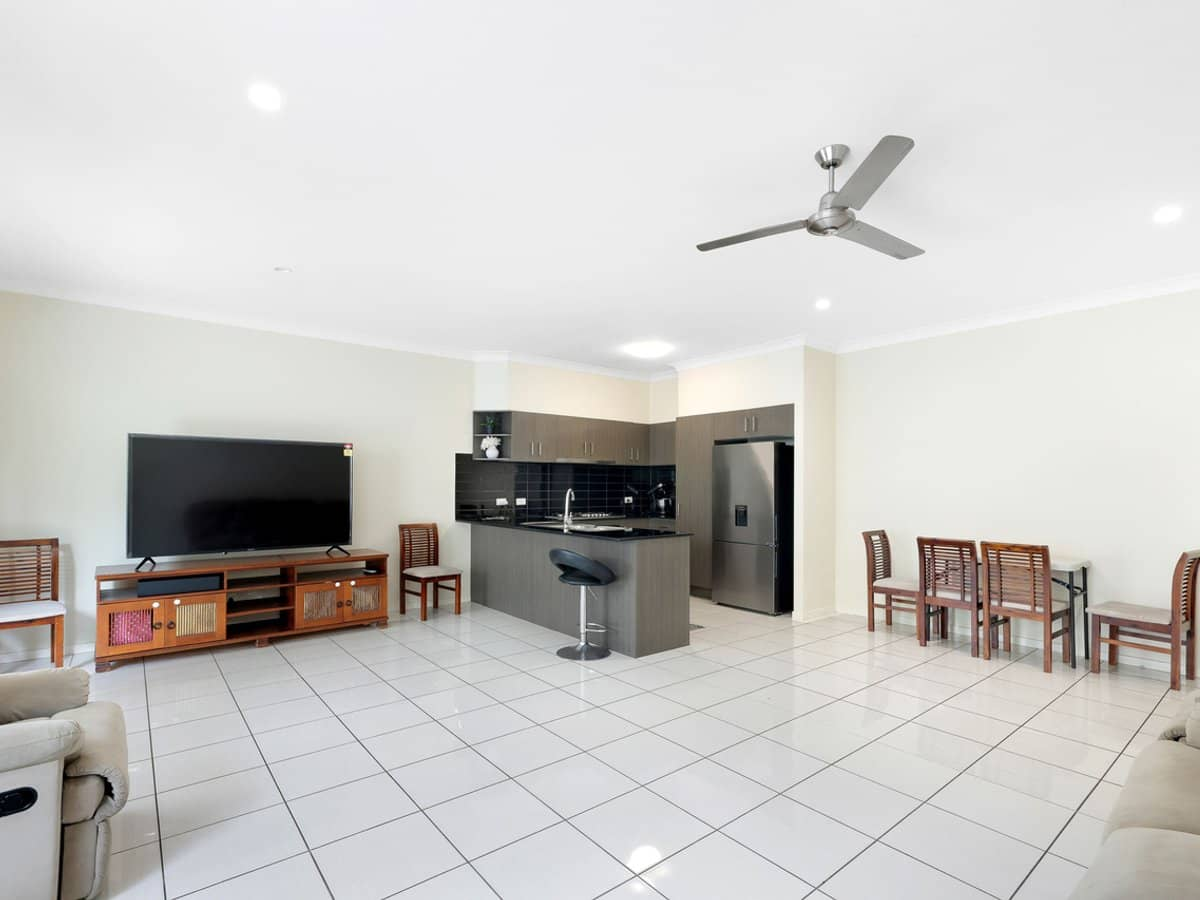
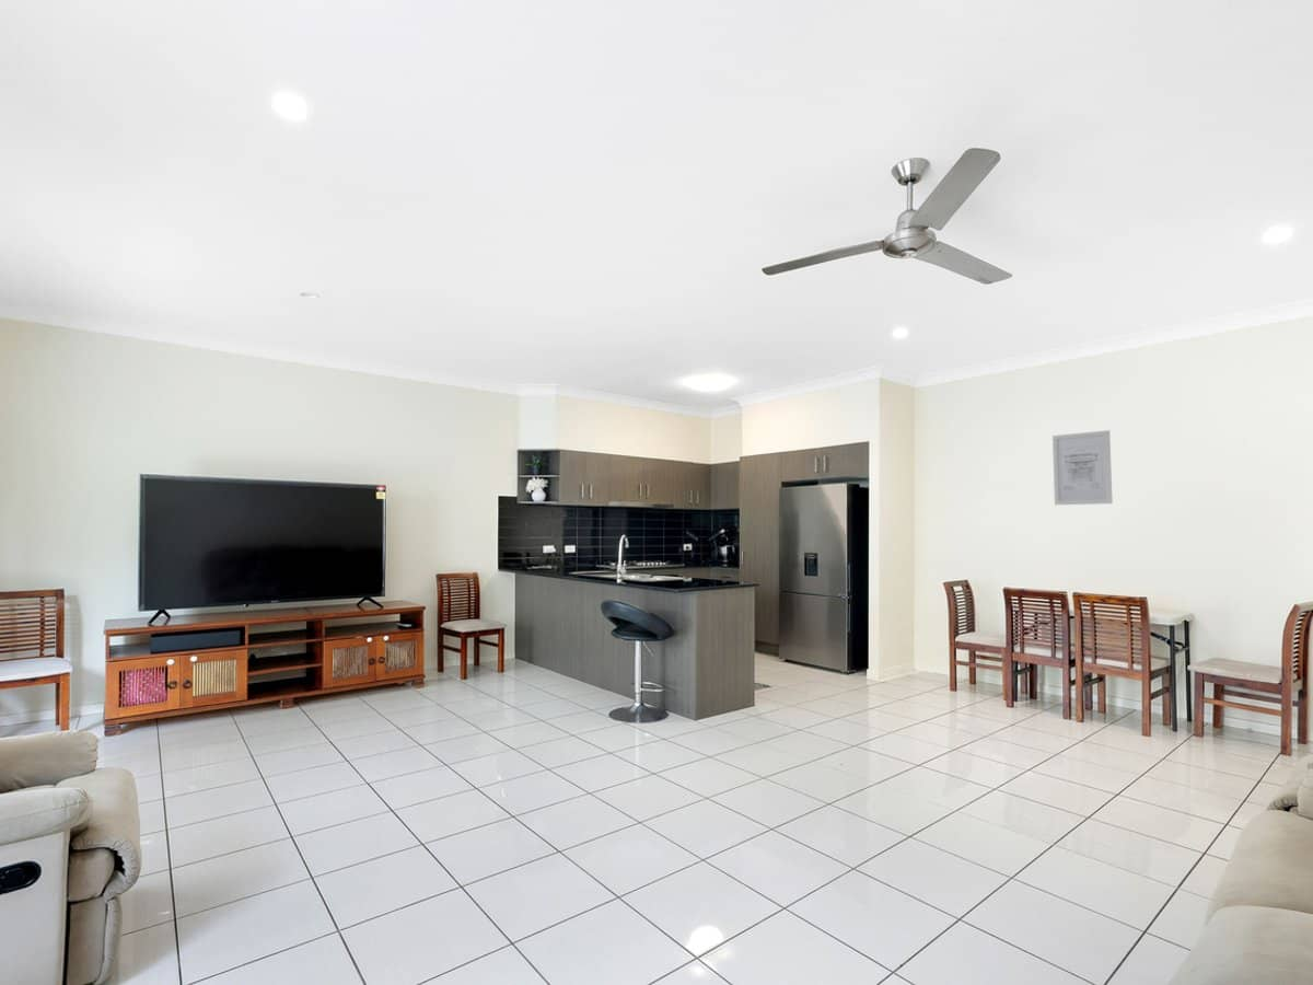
+ wall art (1081, 468)
